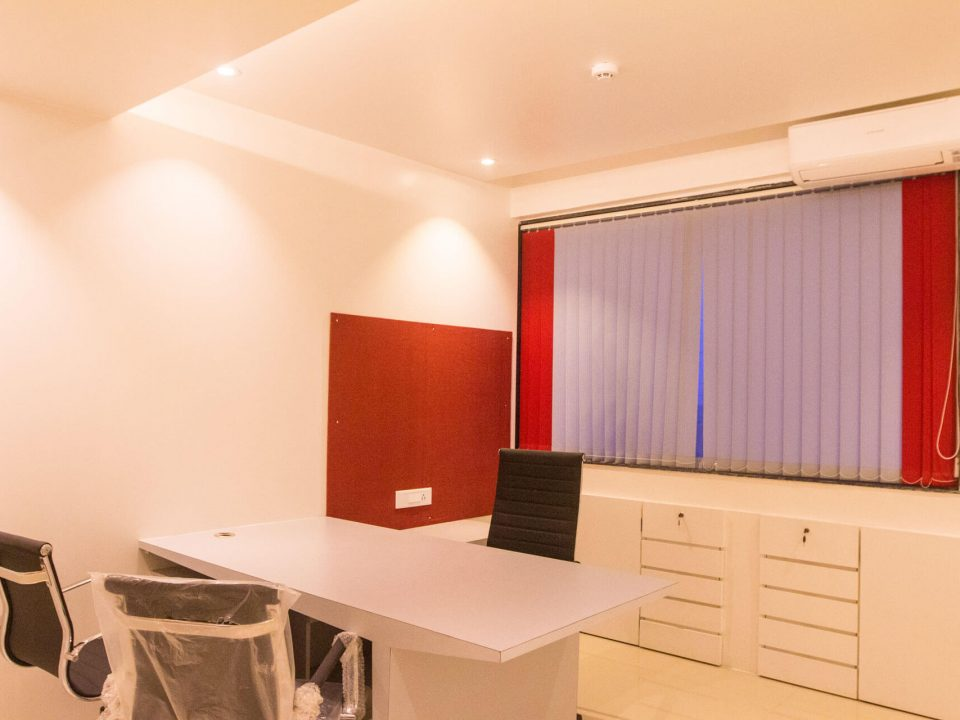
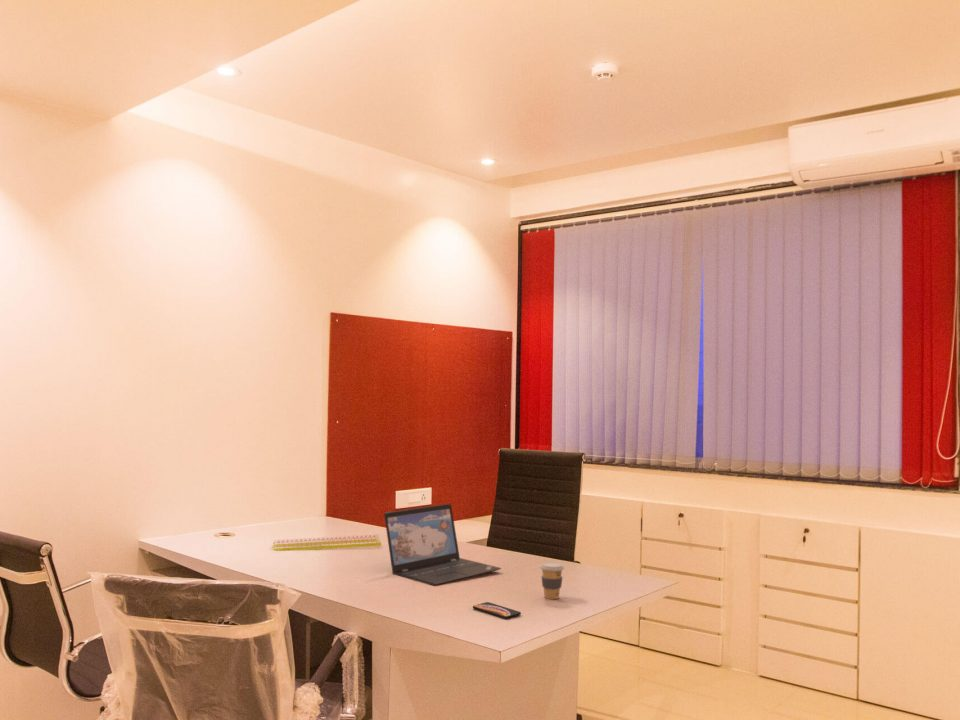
+ laptop (443, 542)
+ keyboard (327, 542)
+ coffee cup (551, 580)
+ smartphone (496, 610)
